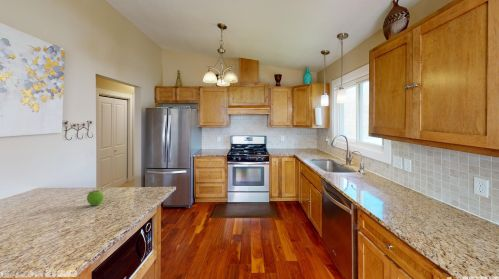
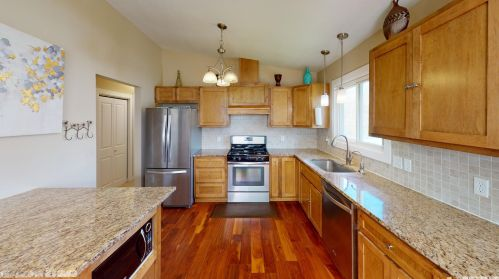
- fruit (95, 197)
